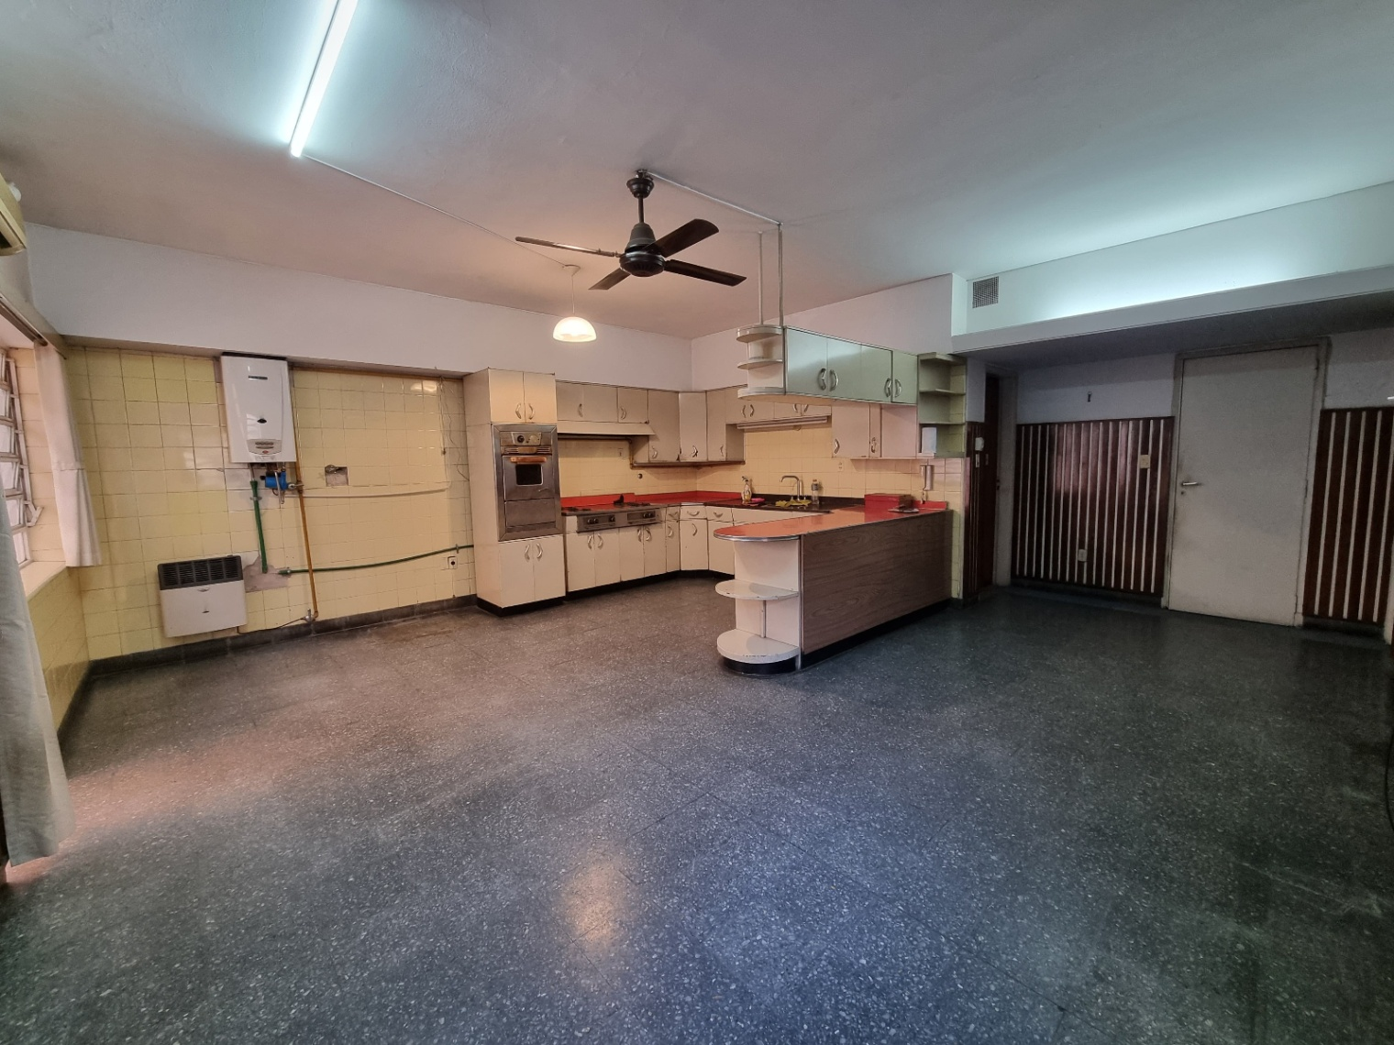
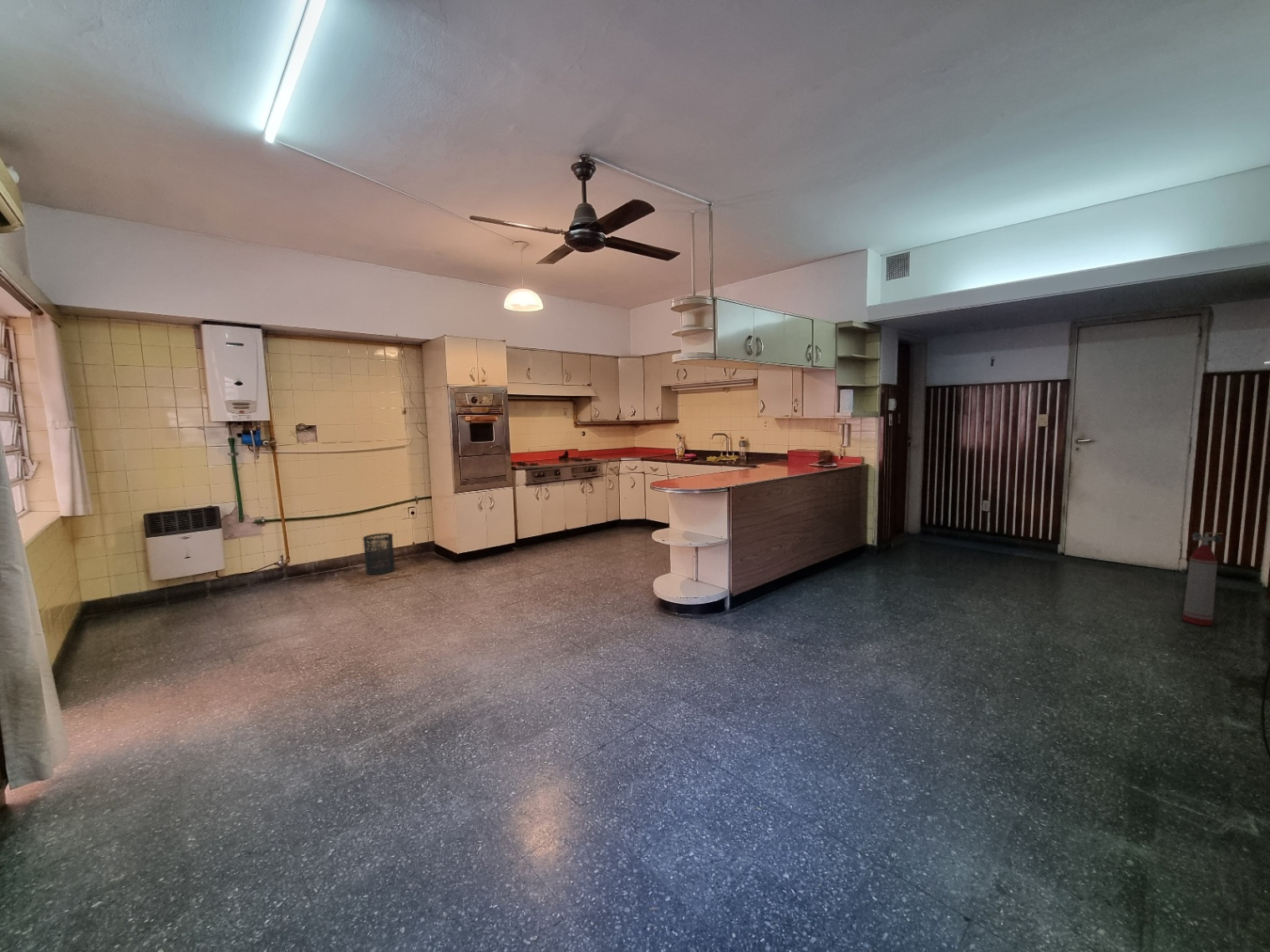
+ trash can (379, 553)
+ fire extinguisher (1201, 577)
